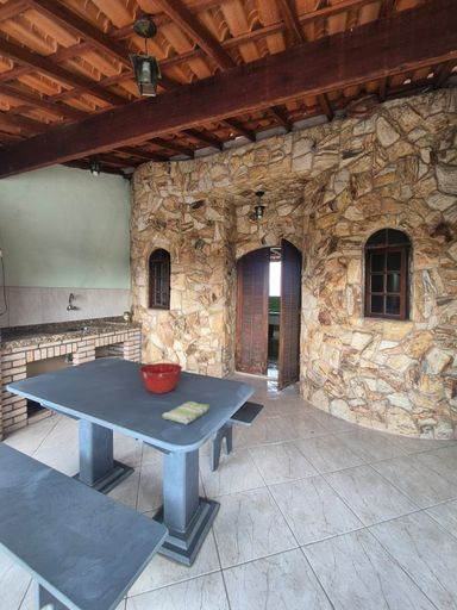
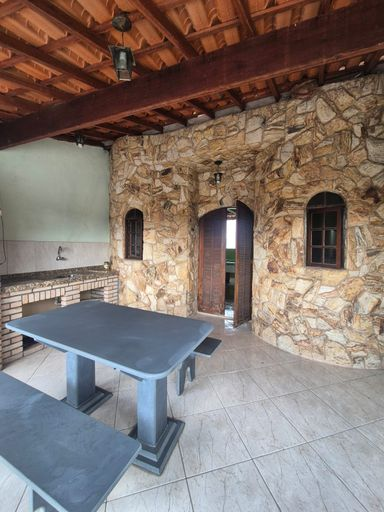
- mixing bowl (161, 378)
- dish towel (187, 410)
